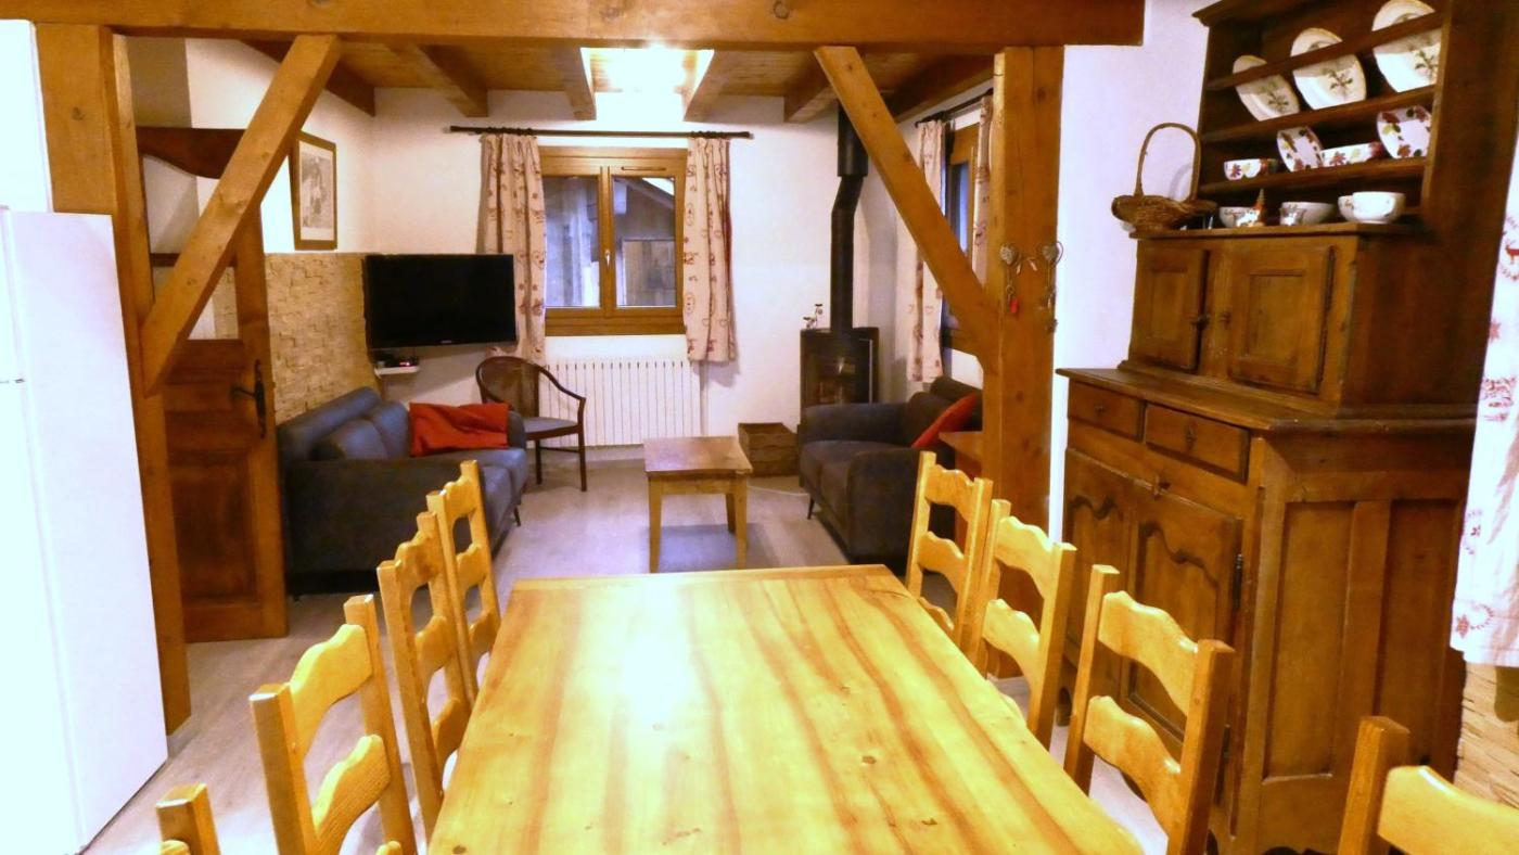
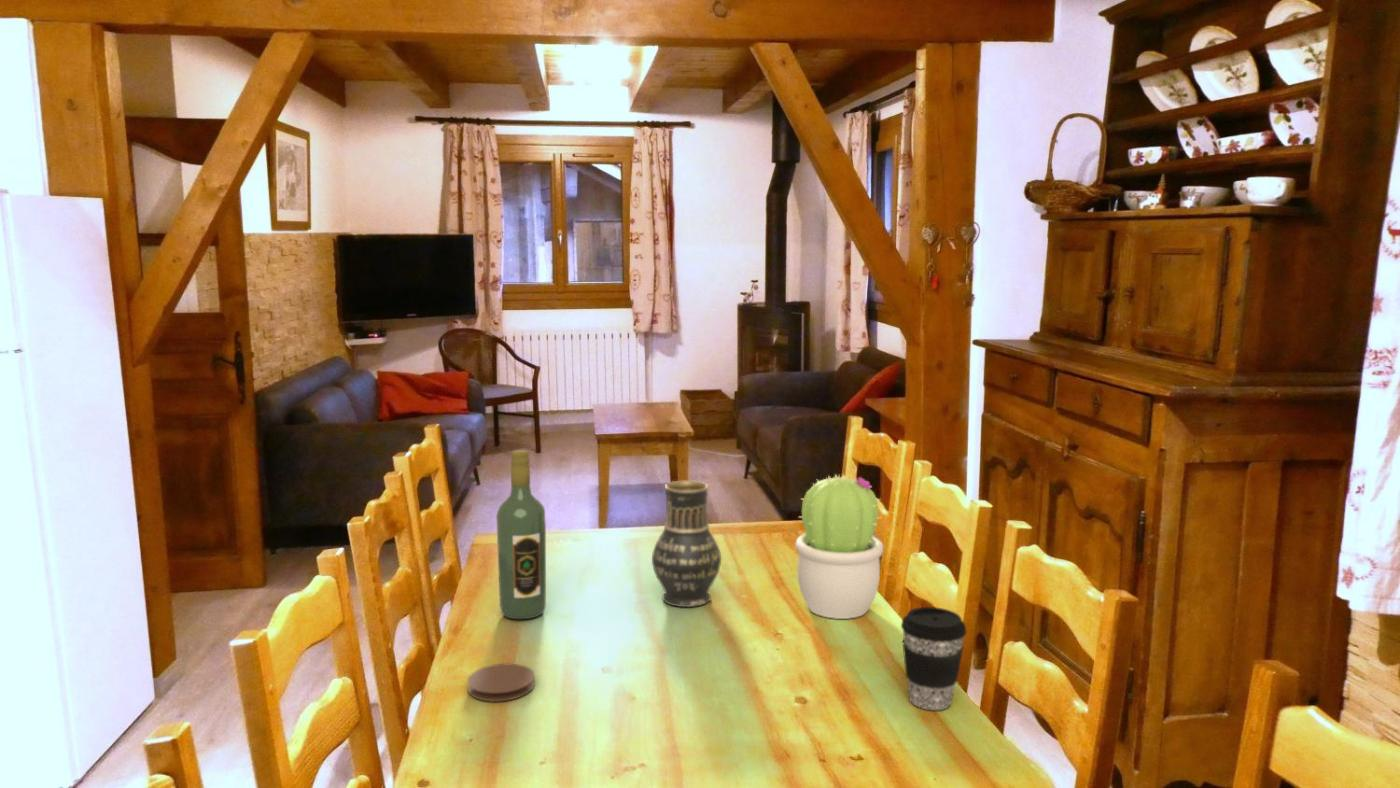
+ flowerpot (839, 542)
+ coffee cup (932, 659)
+ vase (686, 542)
+ wine bottle (521, 532)
+ coaster (501, 681)
